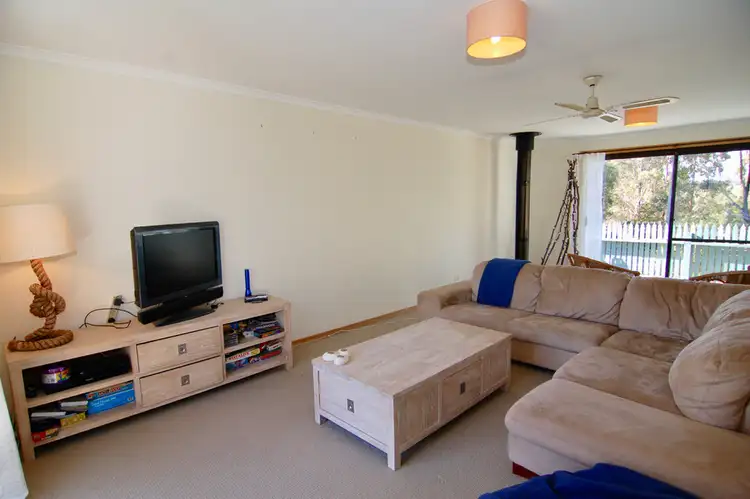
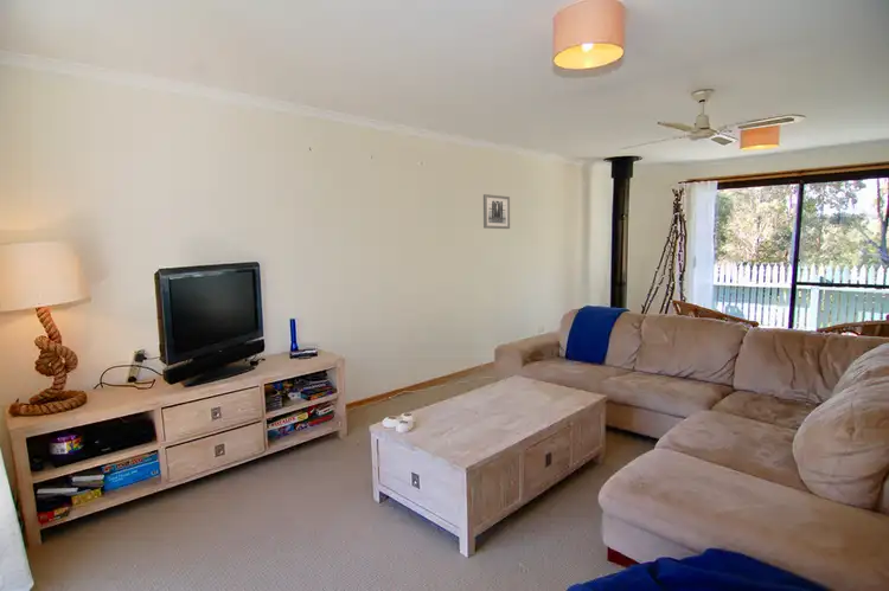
+ wall art (497, 212)
